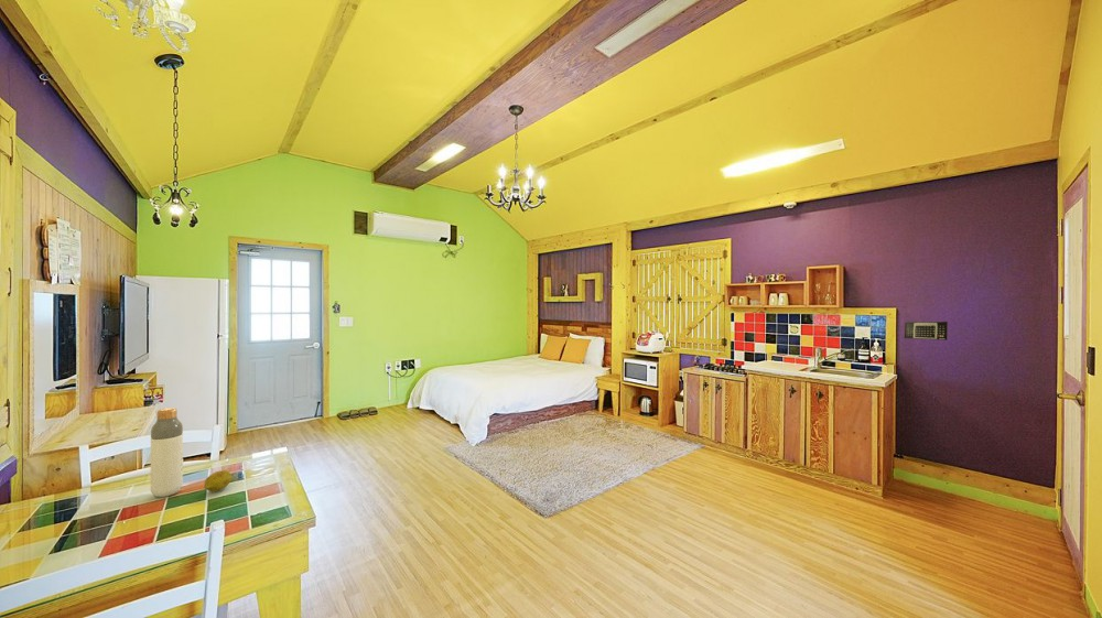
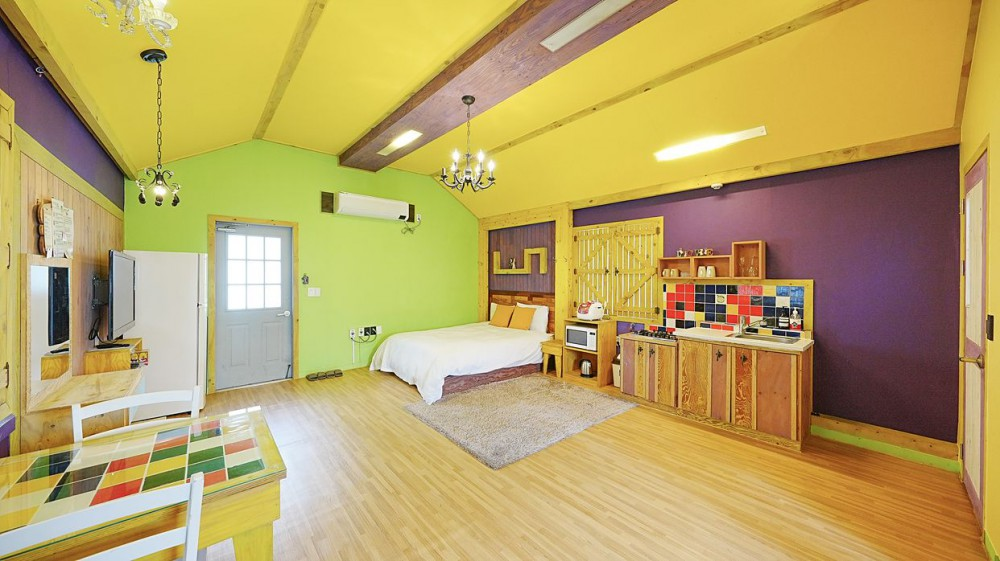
- calendar (925, 329)
- bottle (166, 451)
- fruit (217, 480)
